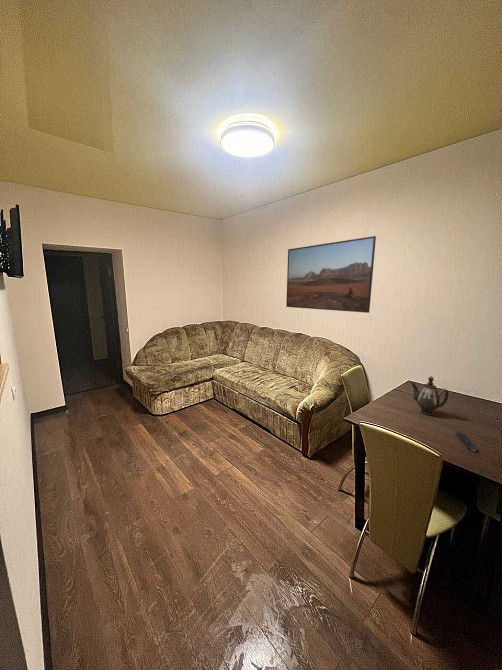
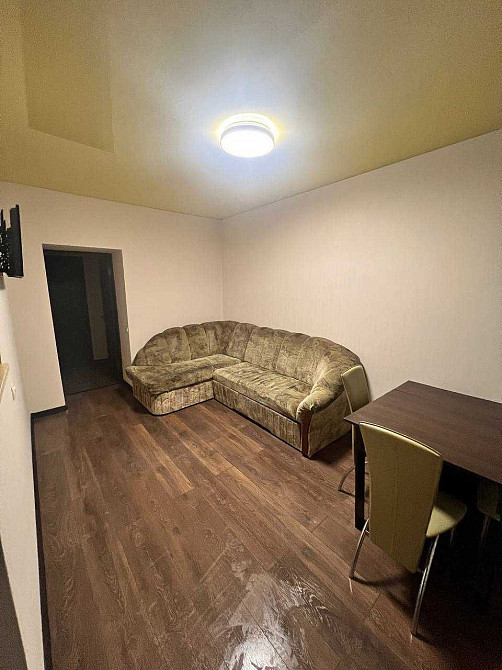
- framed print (323, 277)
- teapot (427, 394)
- remote control (466, 441)
